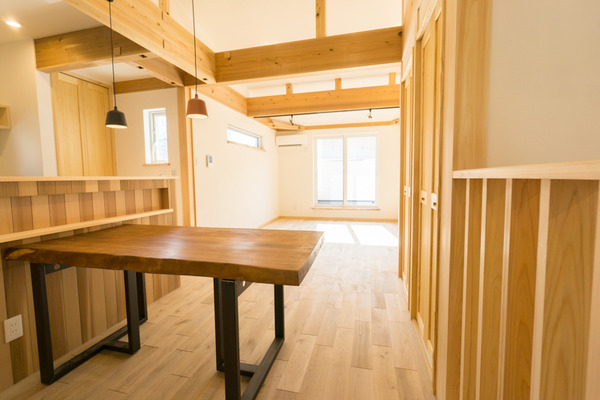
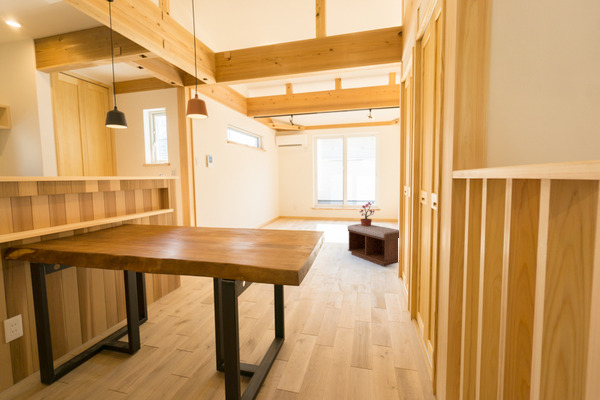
+ bench (373, 242)
+ potted plant (364, 214)
